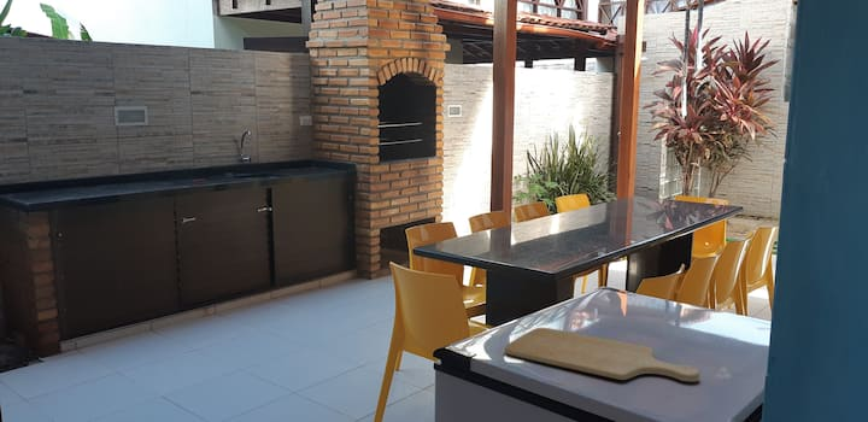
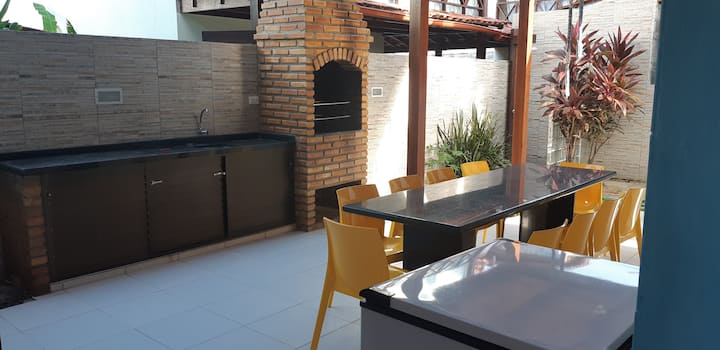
- chopping board (603, 356)
